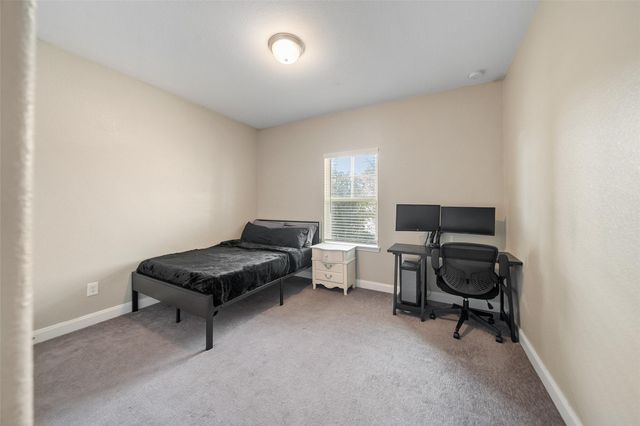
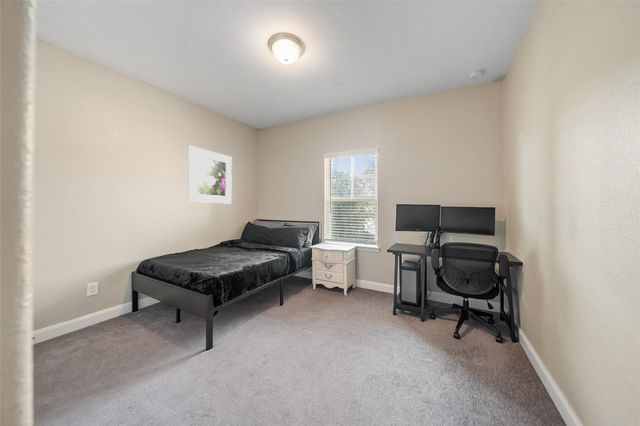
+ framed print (211, 177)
